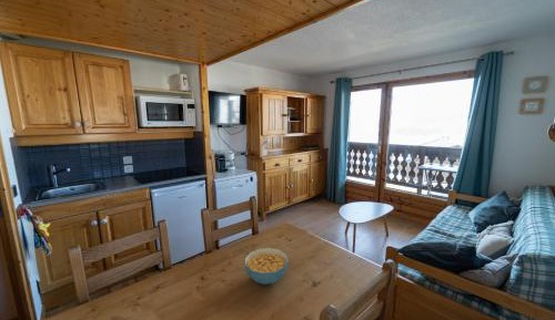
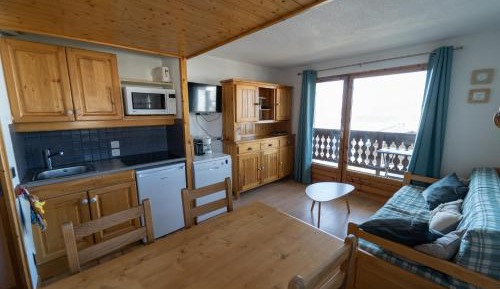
- cereal bowl (266, 269)
